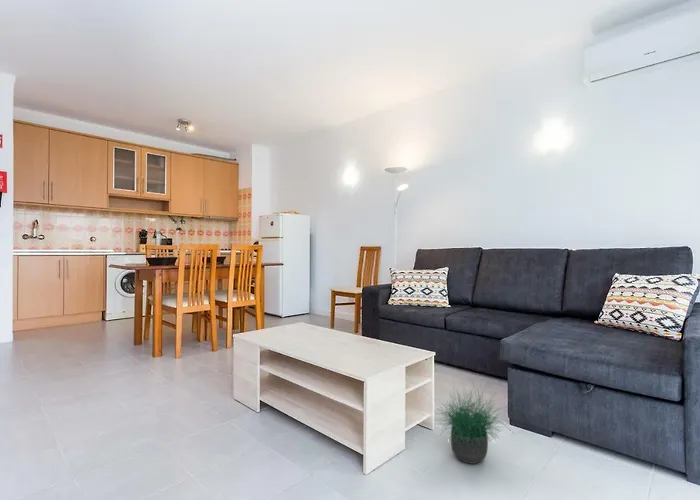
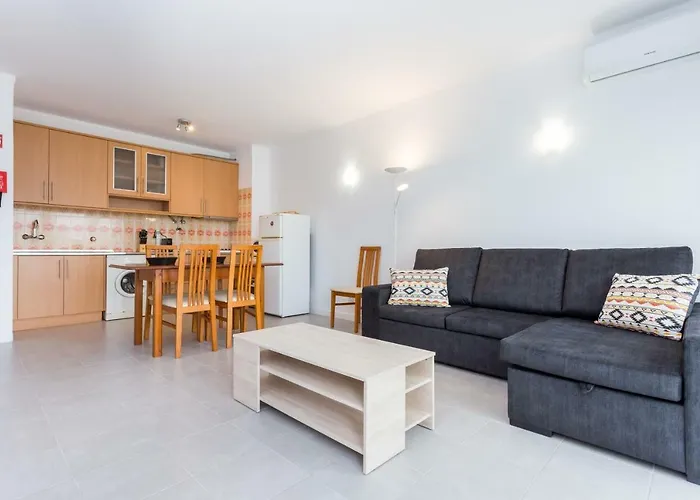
- potted plant (469, 417)
